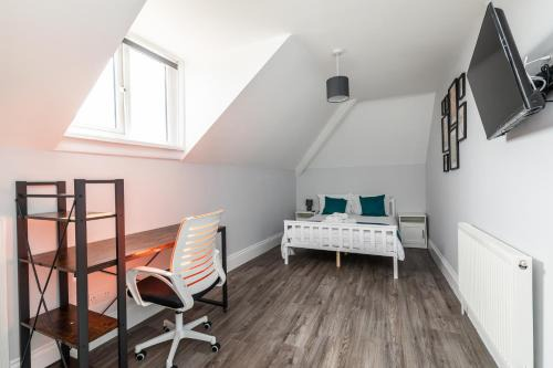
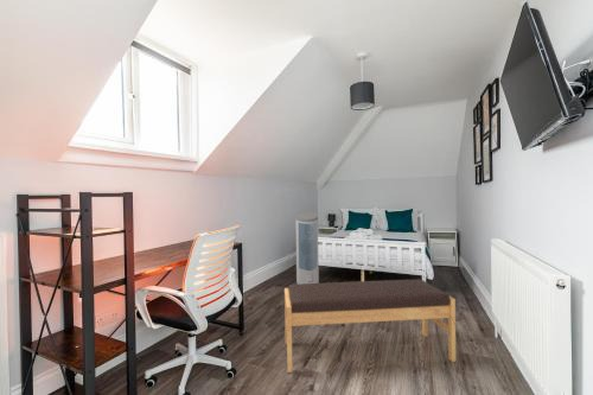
+ air purifier (306, 250)
+ bench (364, 319)
